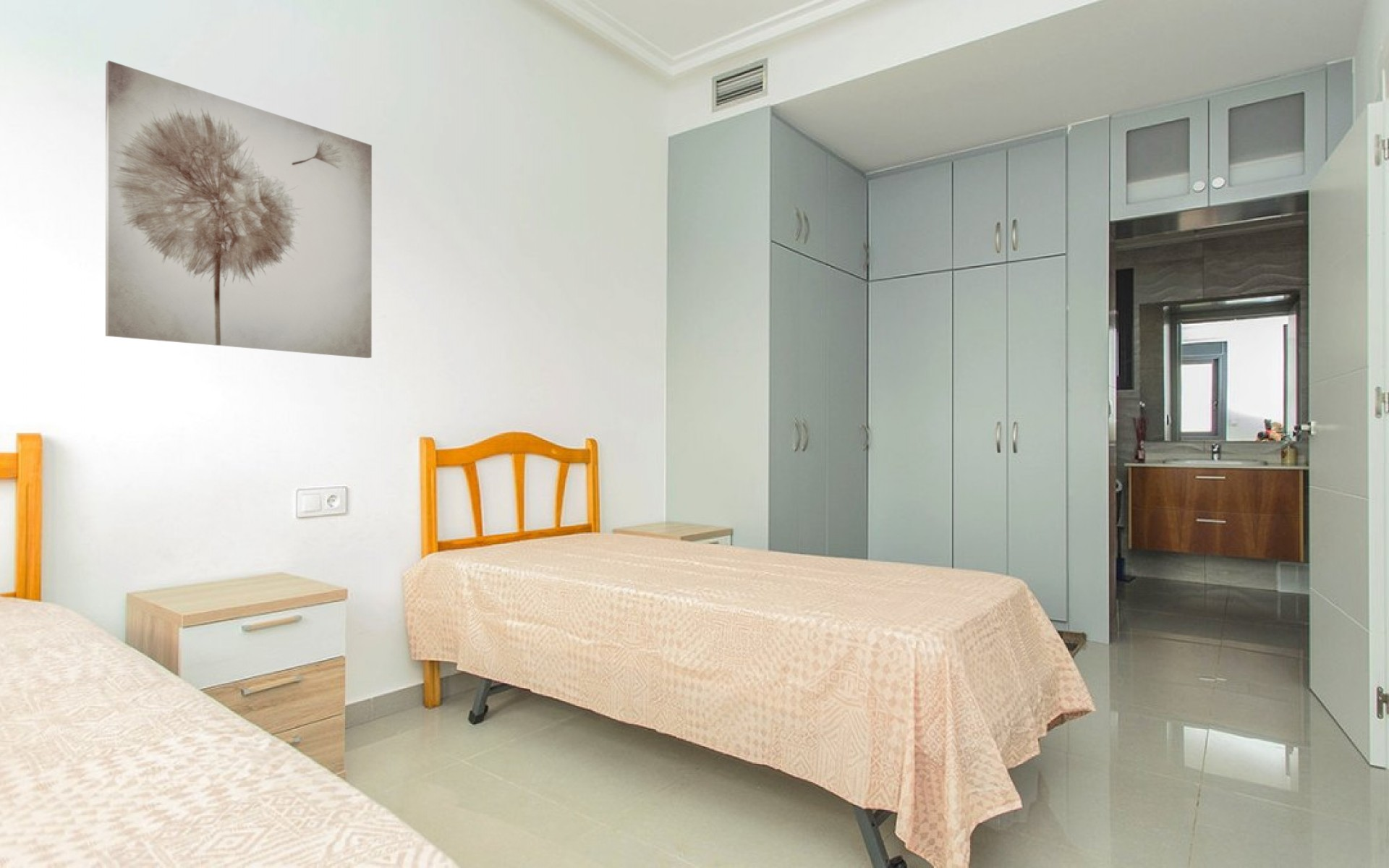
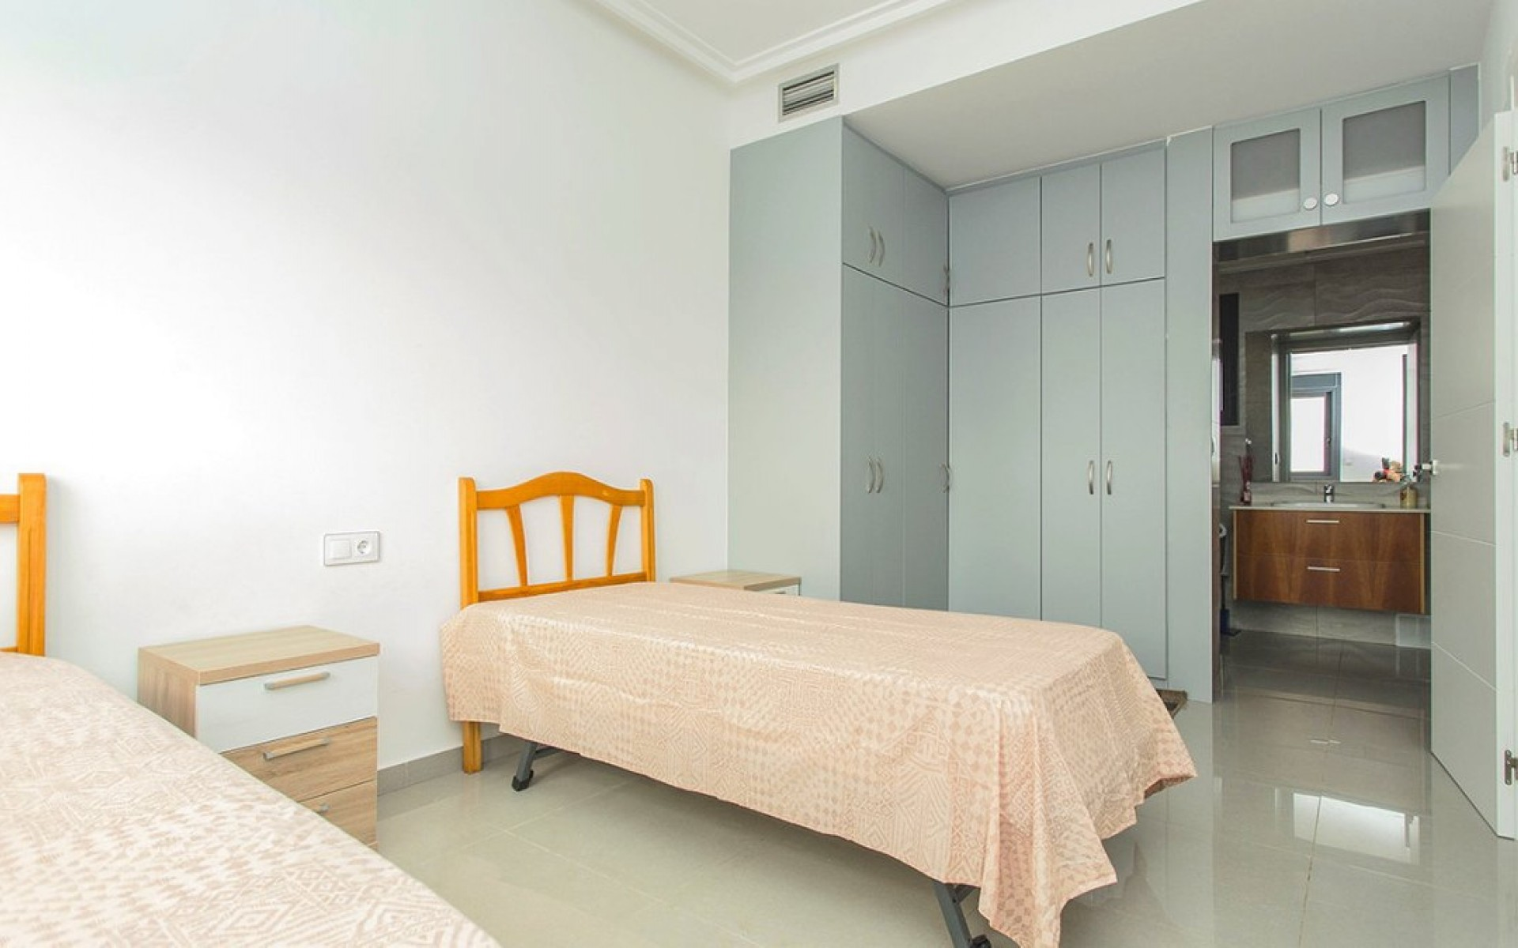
- wall art (255, 229)
